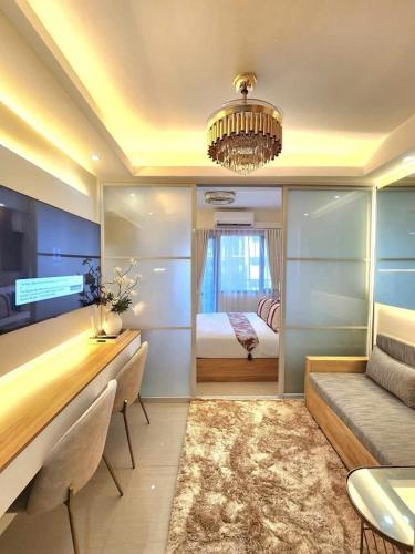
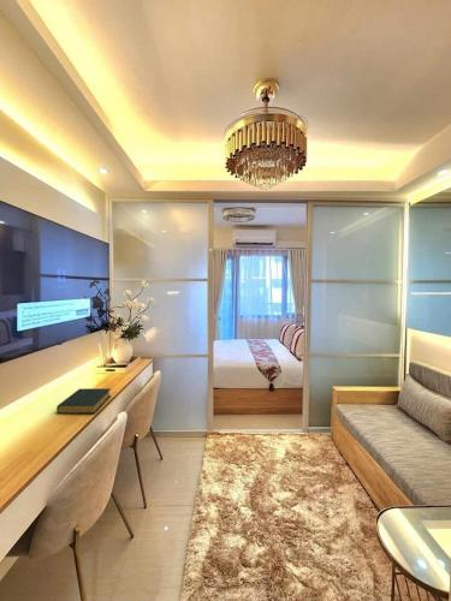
+ hardback book (85, 399)
